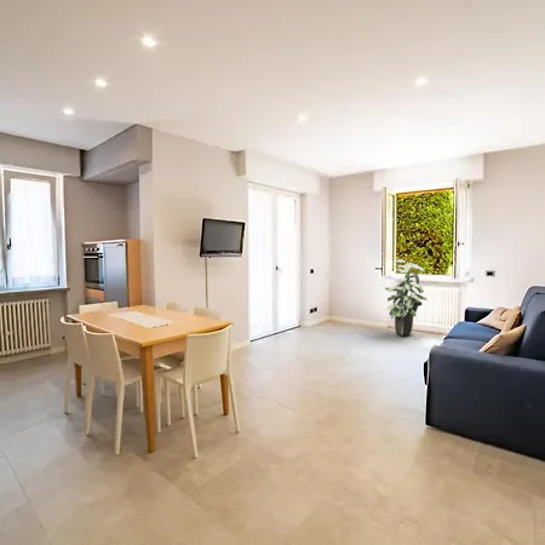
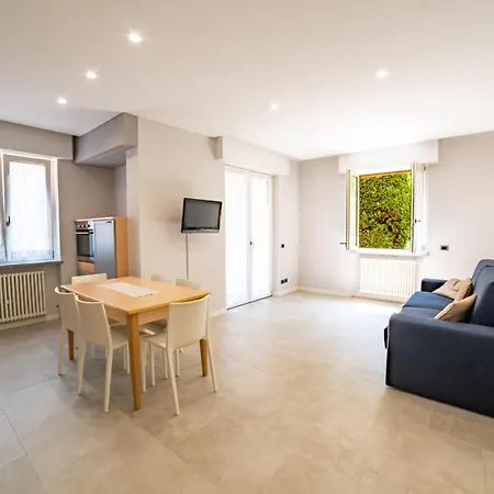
- indoor plant (403, 297)
